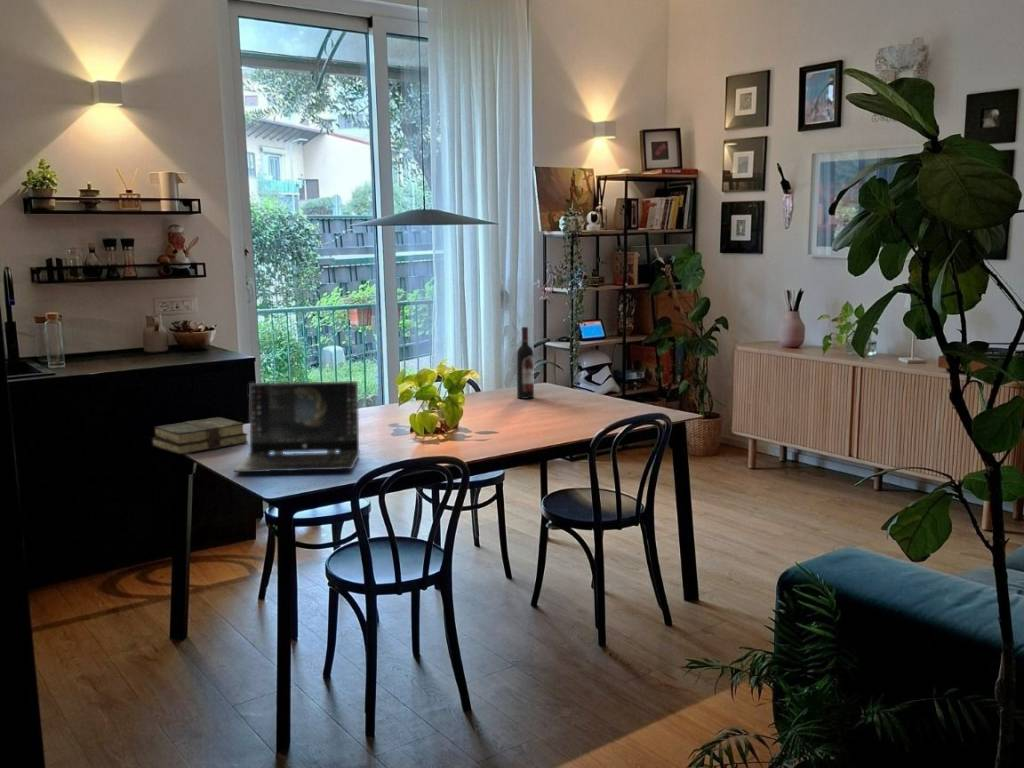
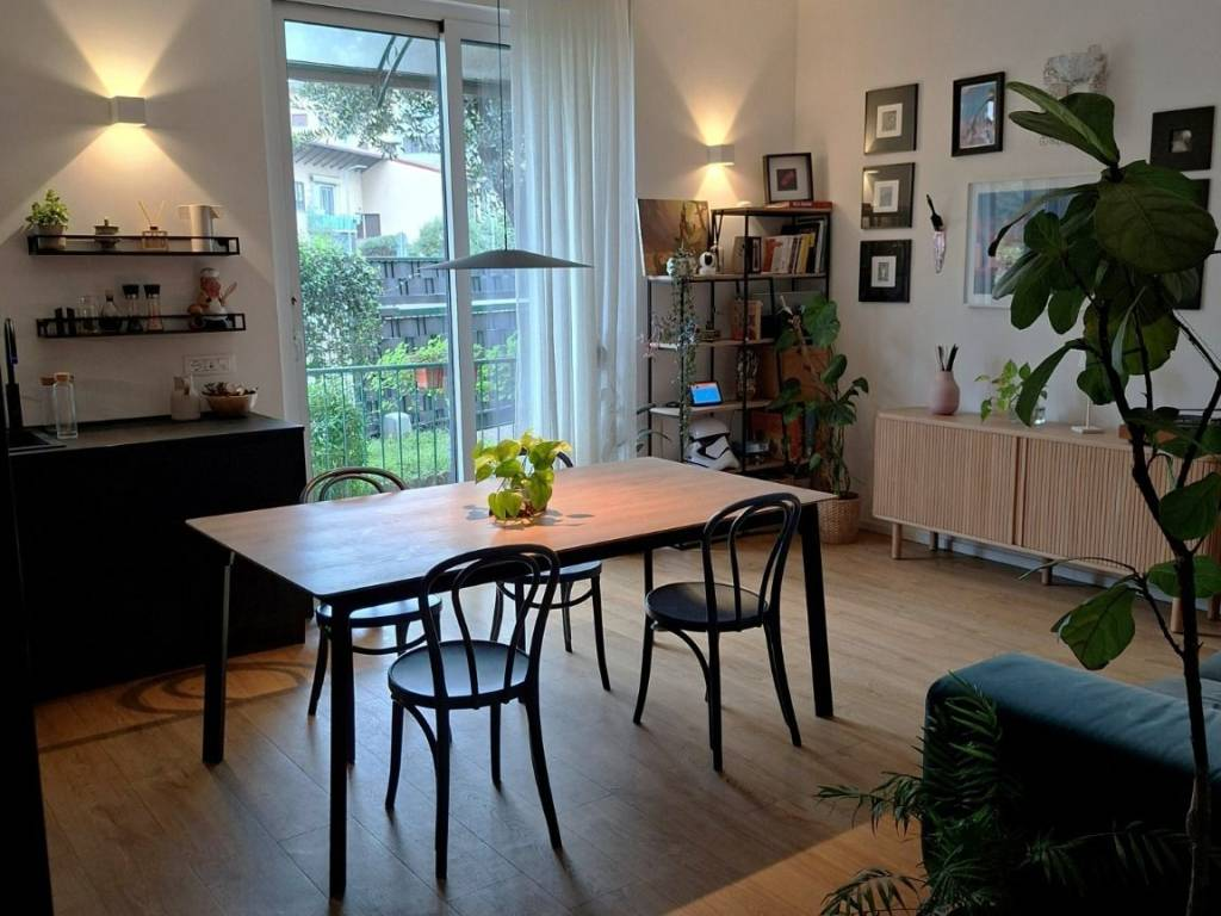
- laptop computer (298, 426)
- book (199, 434)
- wine bottle (525, 362)
